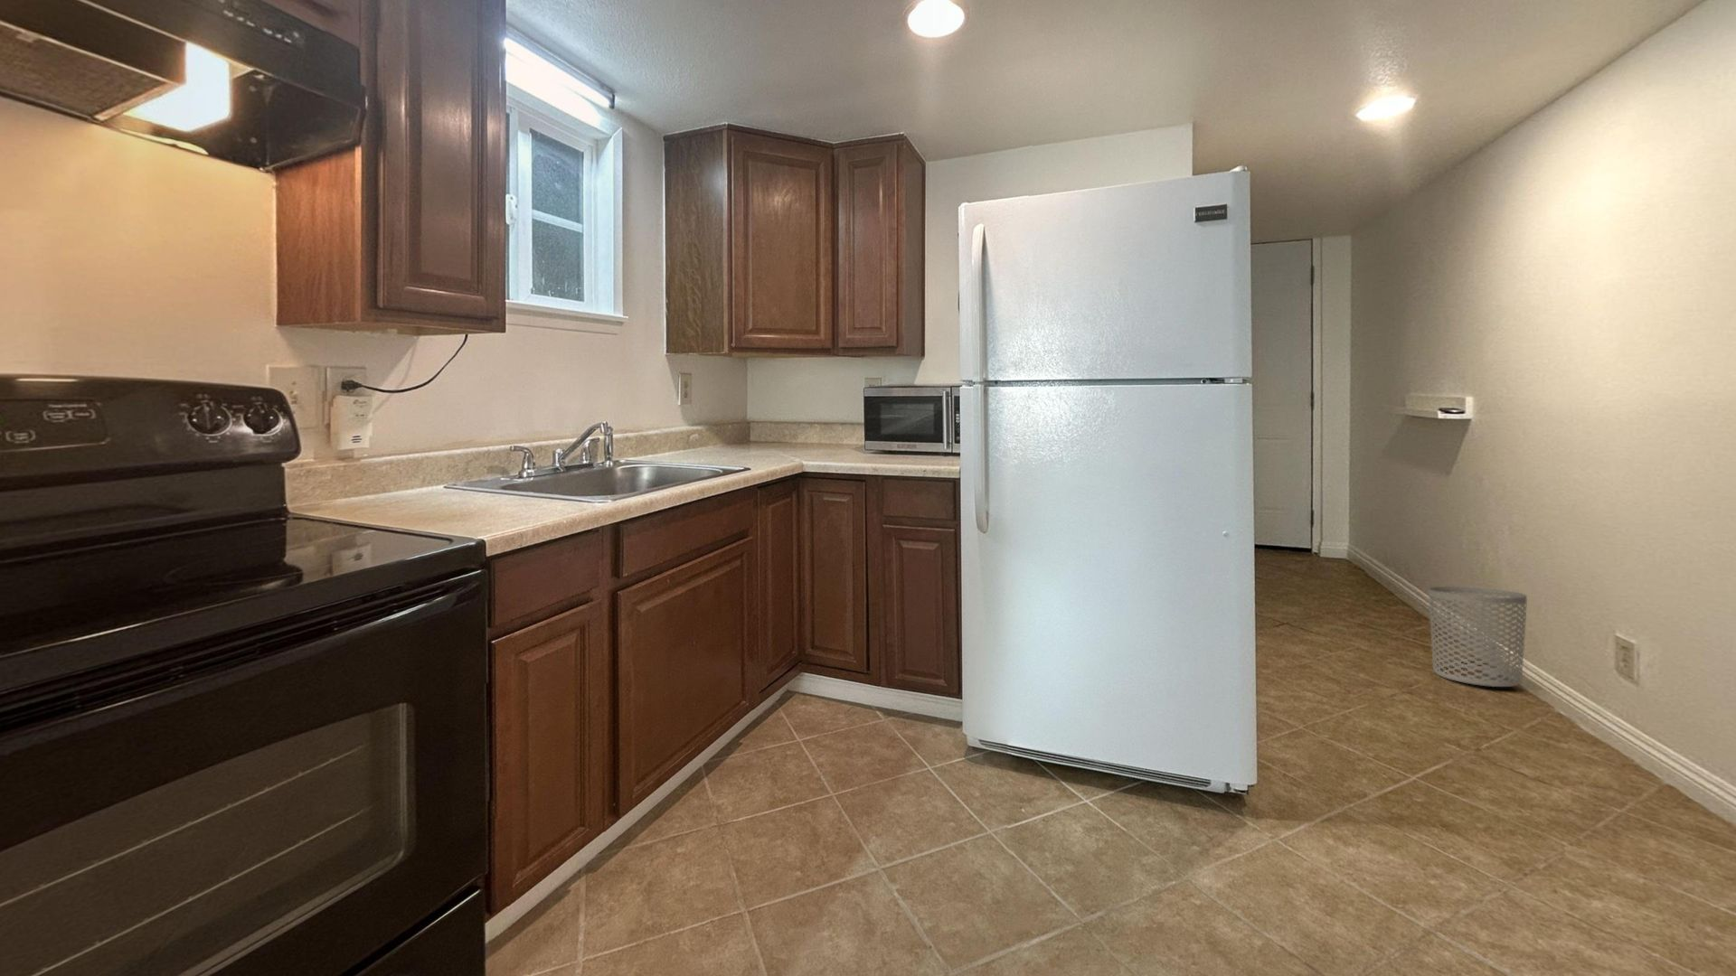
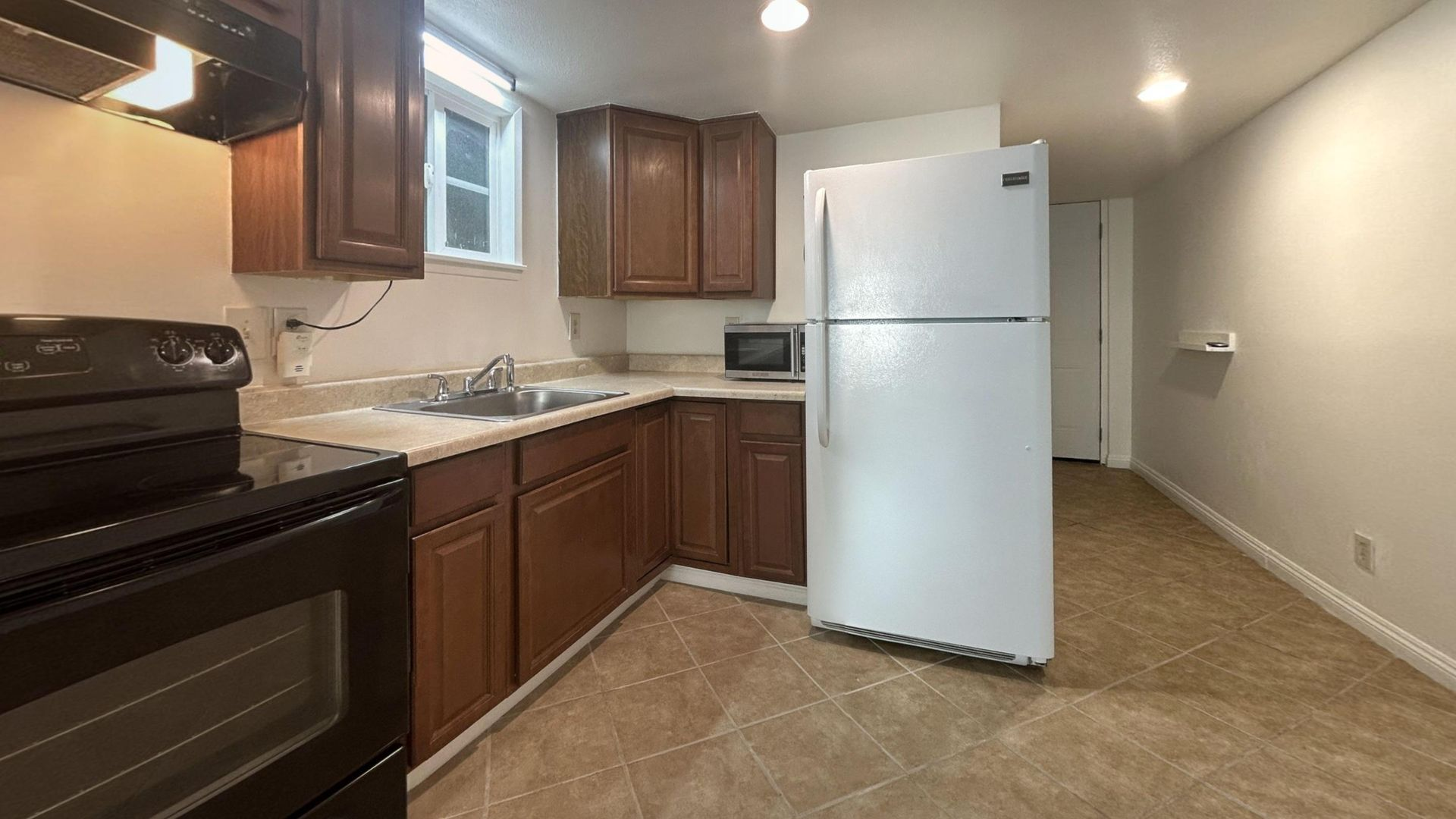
- waste bin (1476, 635)
